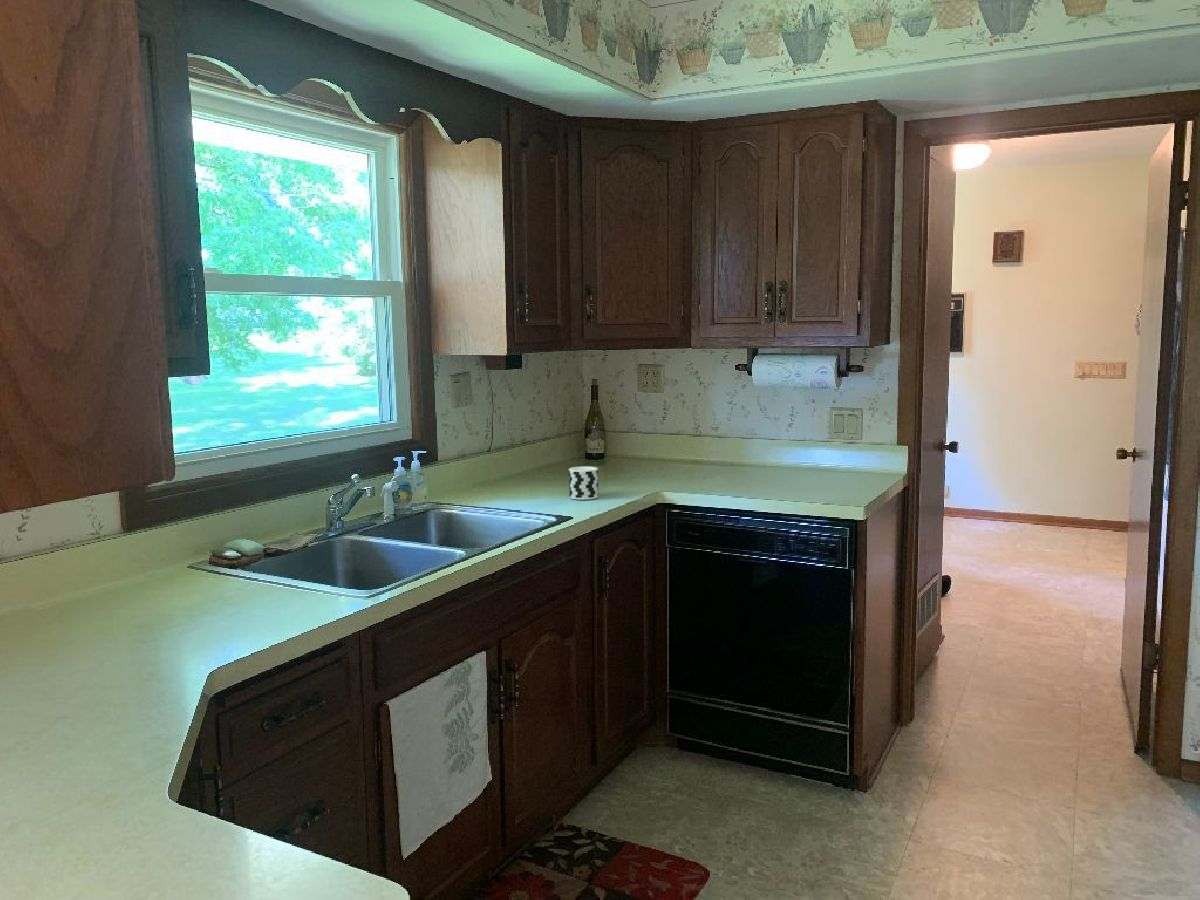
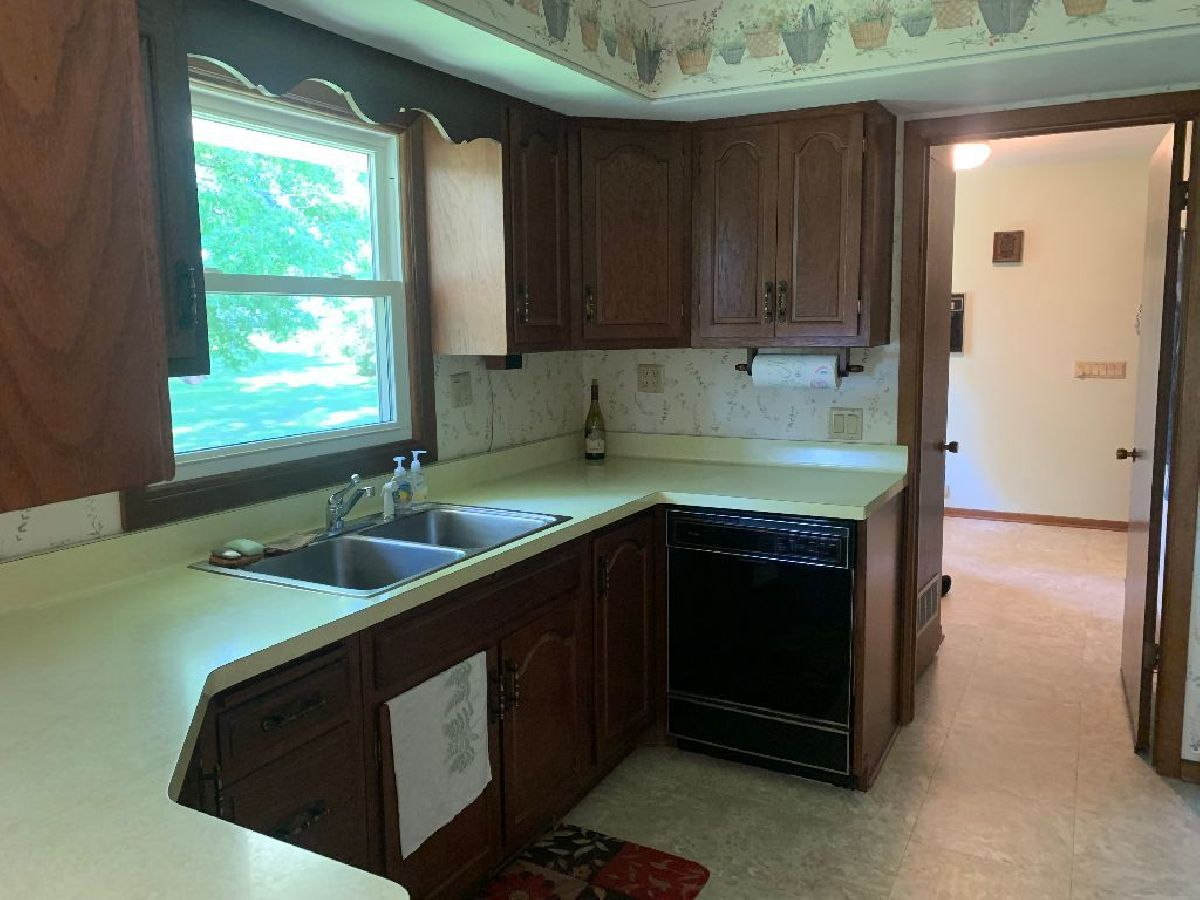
- cup (586, 482)
